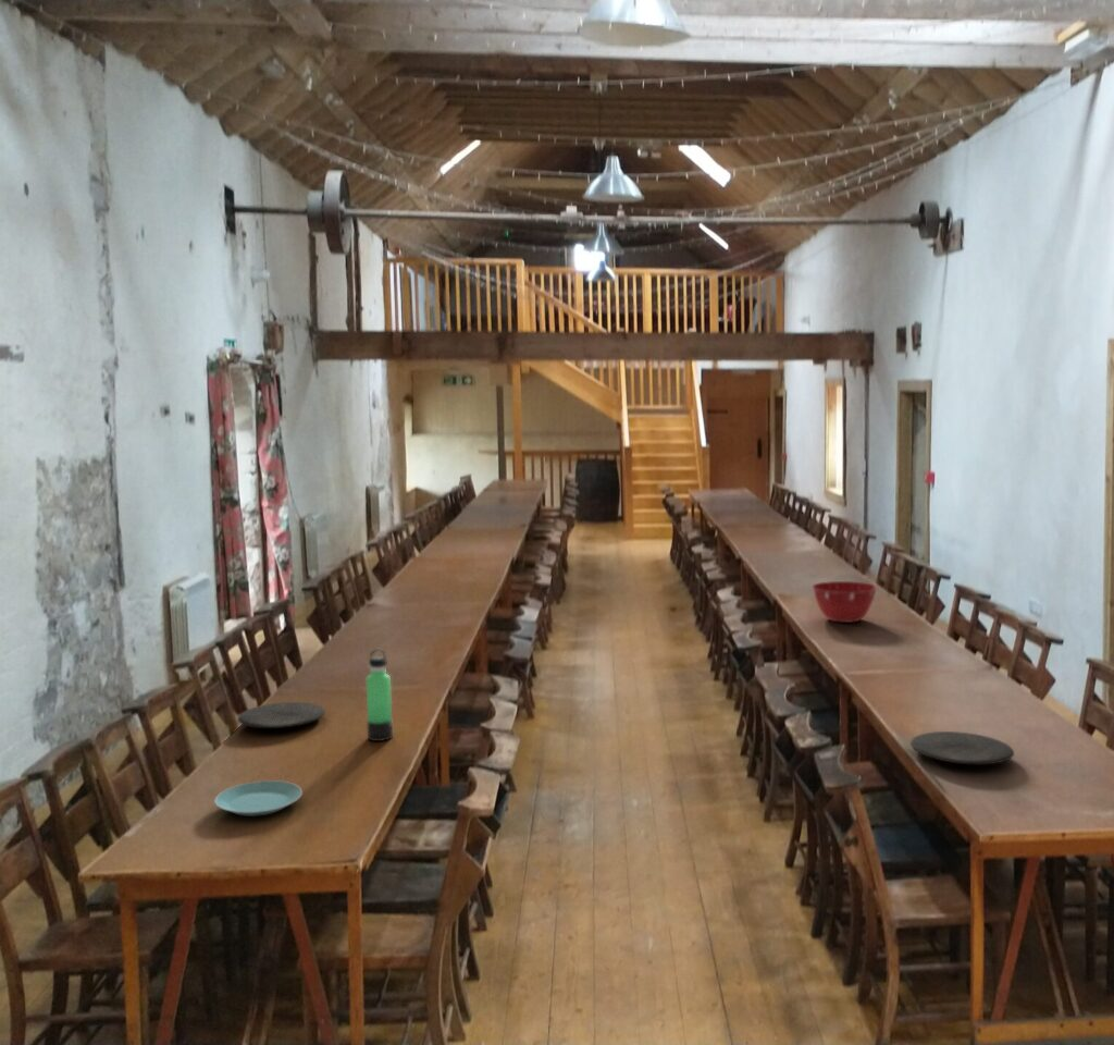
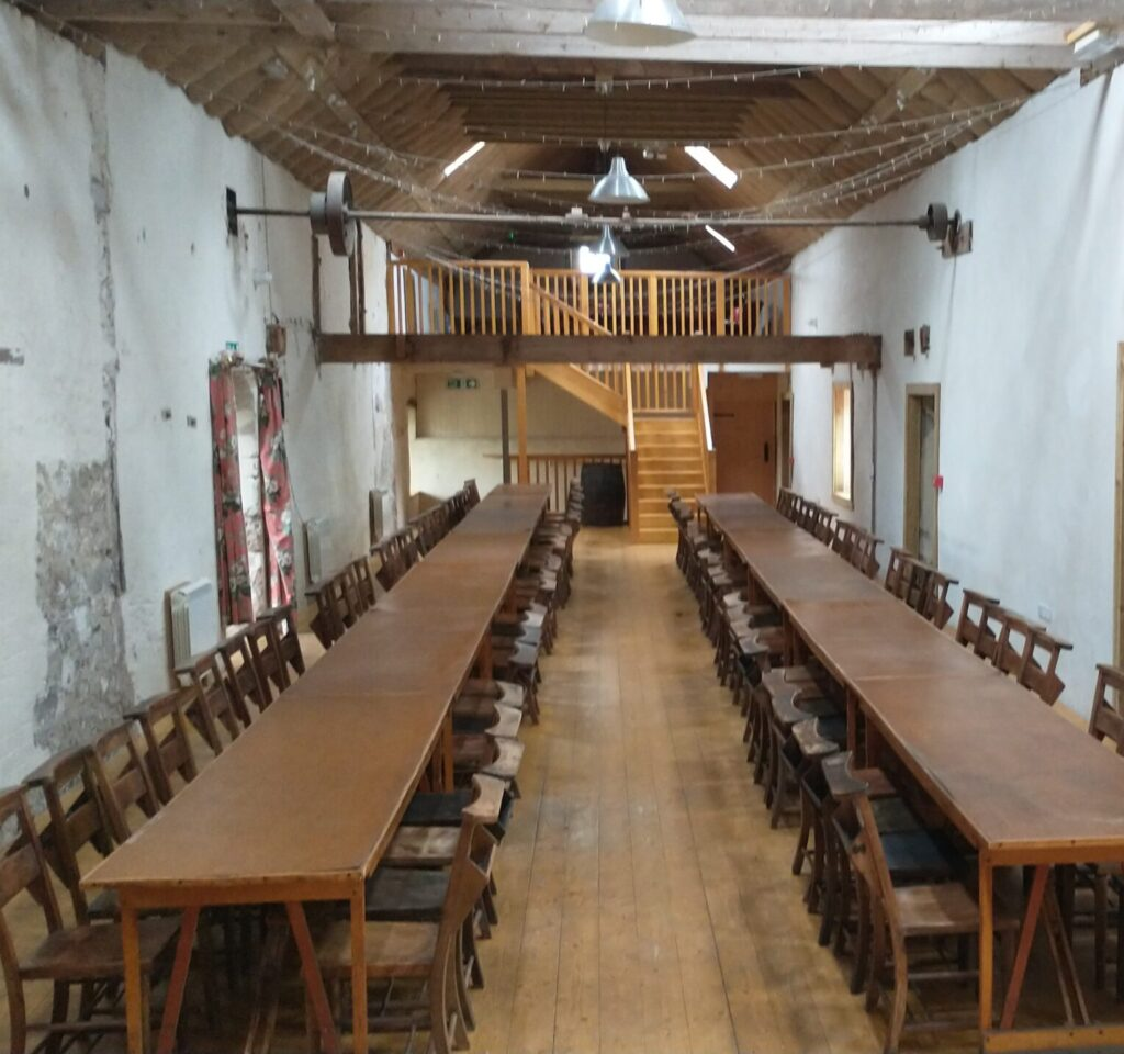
- plate (961, 750)
- plate (259, 800)
- thermos bottle (379, 692)
- mixing bowl (843, 602)
- plate (282, 717)
